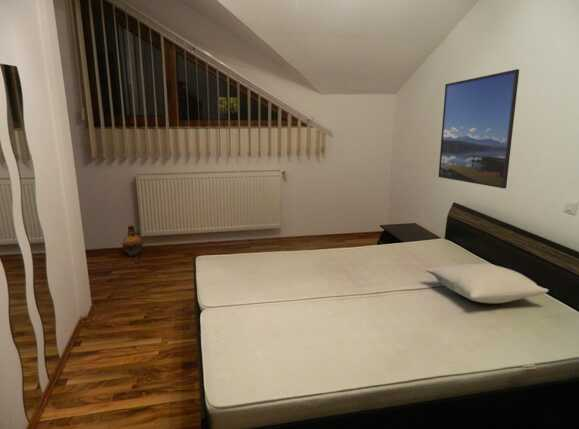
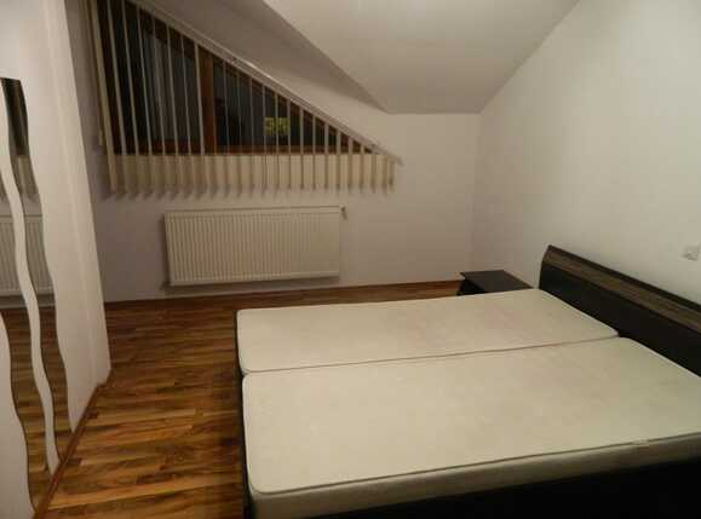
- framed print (472, 131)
- pillow (481, 280)
- ceramic jug (132, 240)
